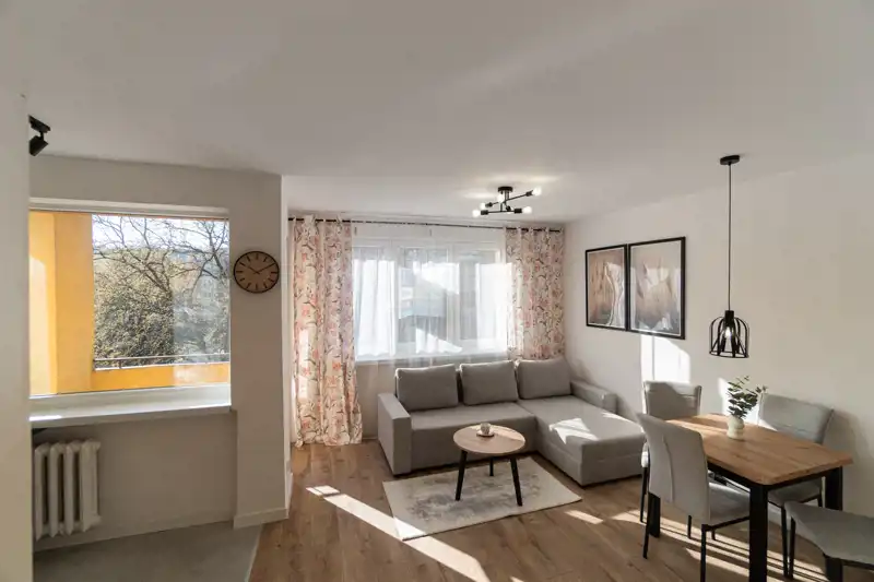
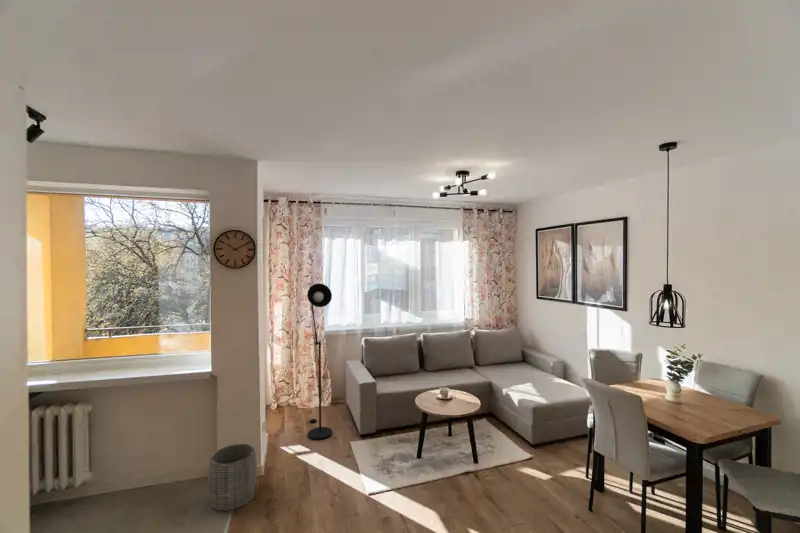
+ woven basket (233, 475)
+ floor lamp (319, 356)
